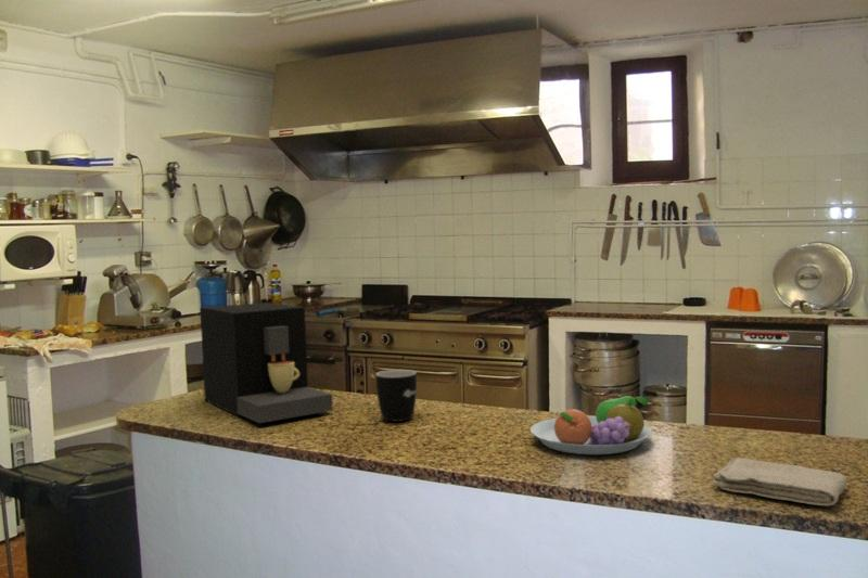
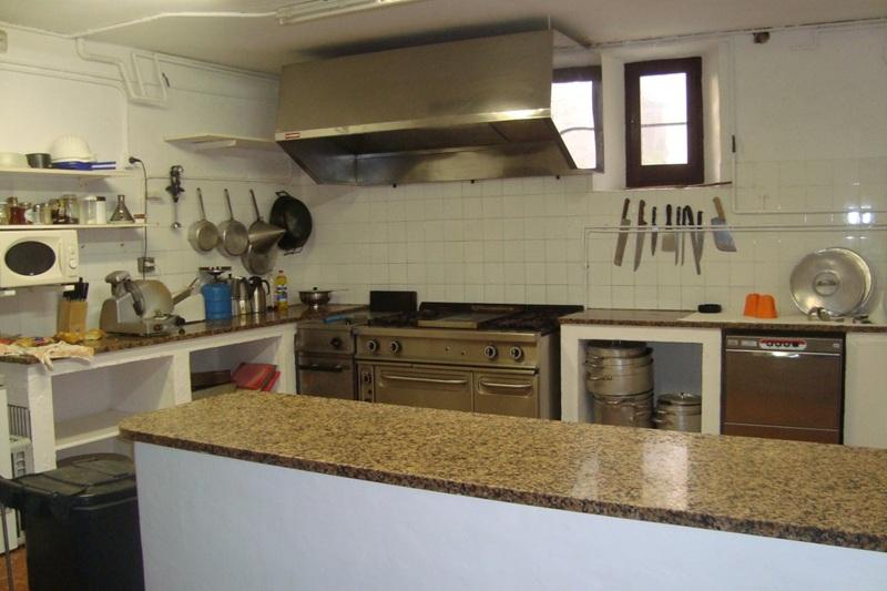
- coffee maker (263, 358)
- mug (399, 394)
- washcloth (779, 479)
- fruit bowl (595, 418)
